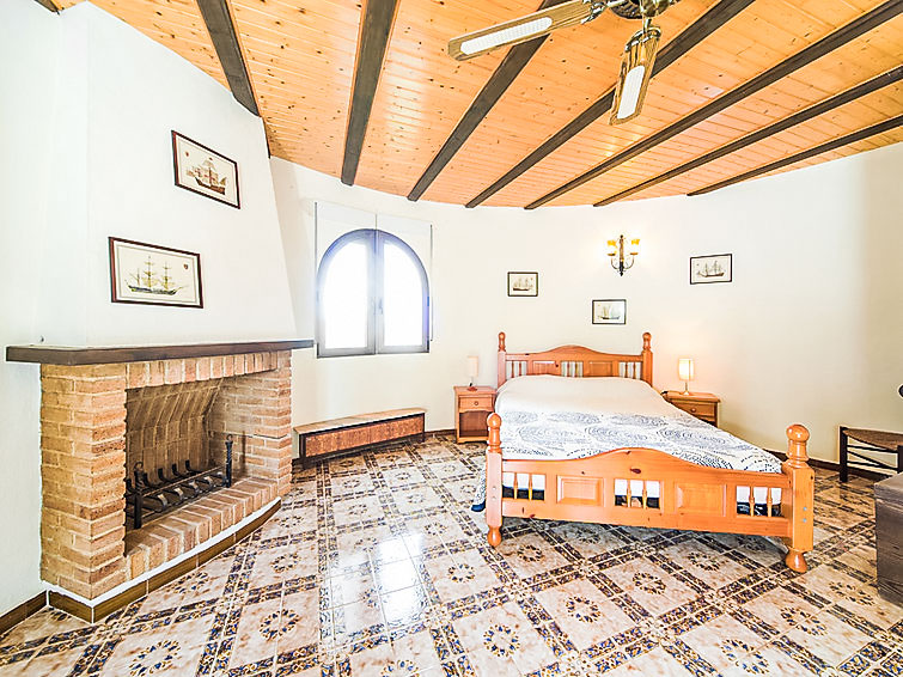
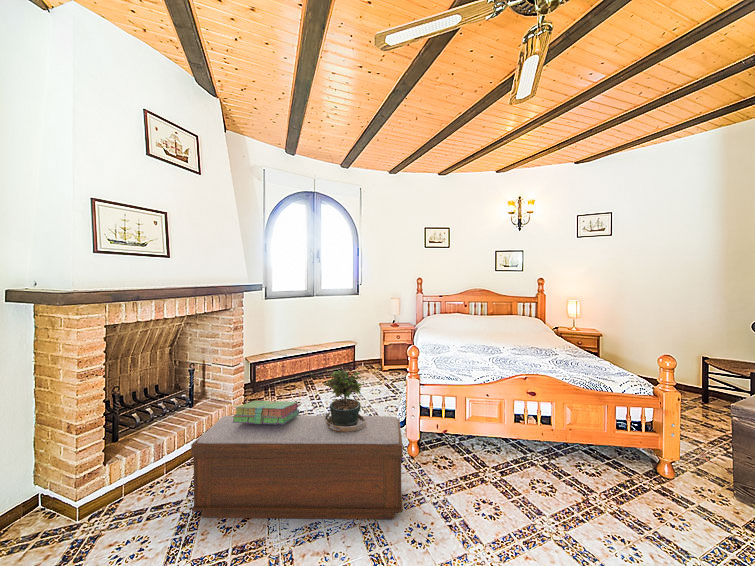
+ stack of books (267, 415)
+ potted plant (341, 394)
+ bench (304, 461)
